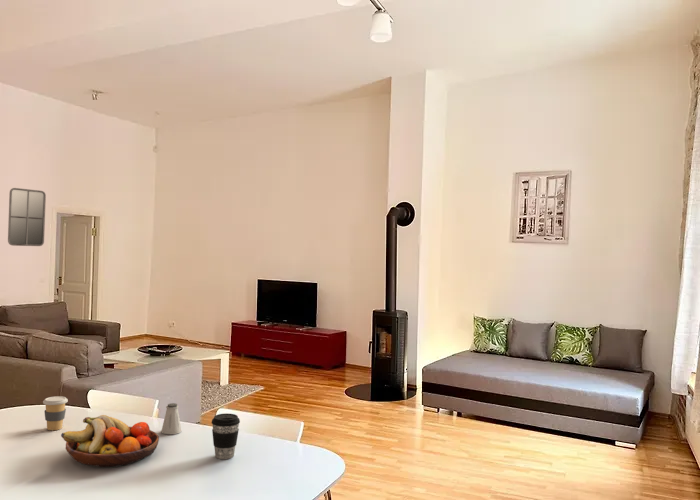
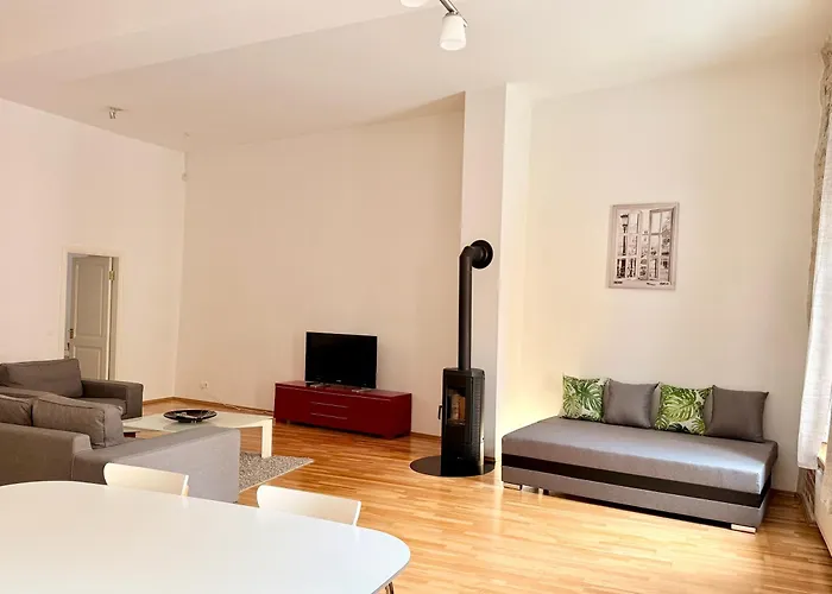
- fruit bowl (113, 436)
- home mirror (27, 217)
- saltshaker (172, 417)
- coffee cup (55, 413)
- coffee cup (225, 436)
